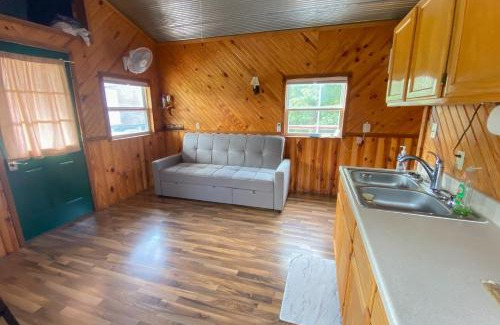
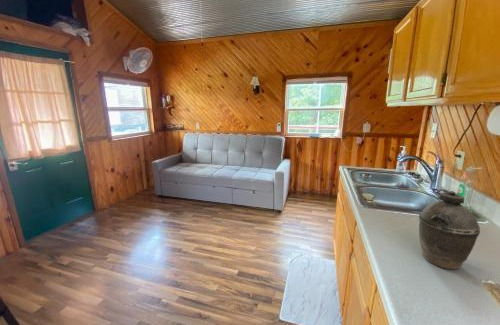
+ kettle (446, 227)
